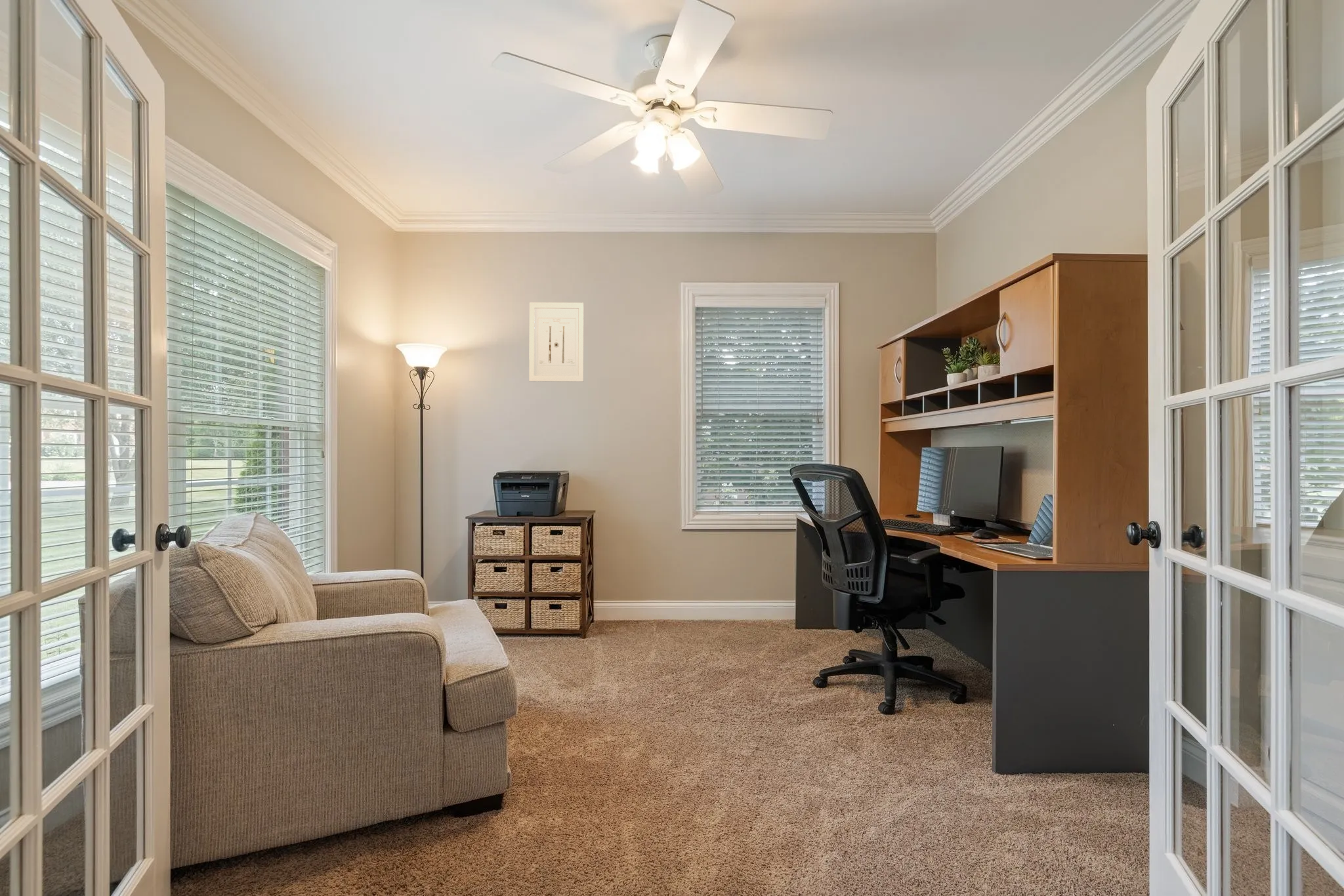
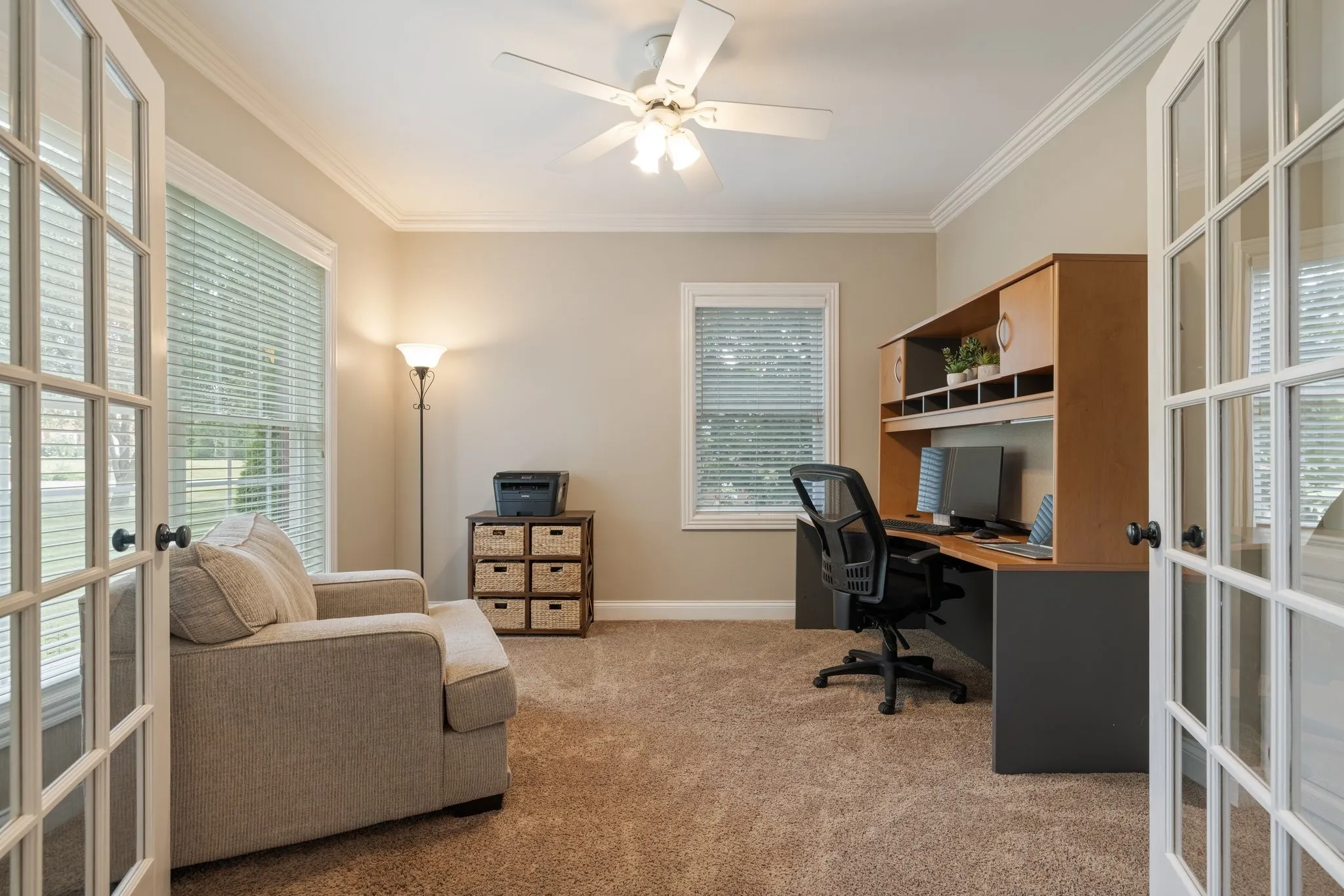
- wall art (556, 342)
